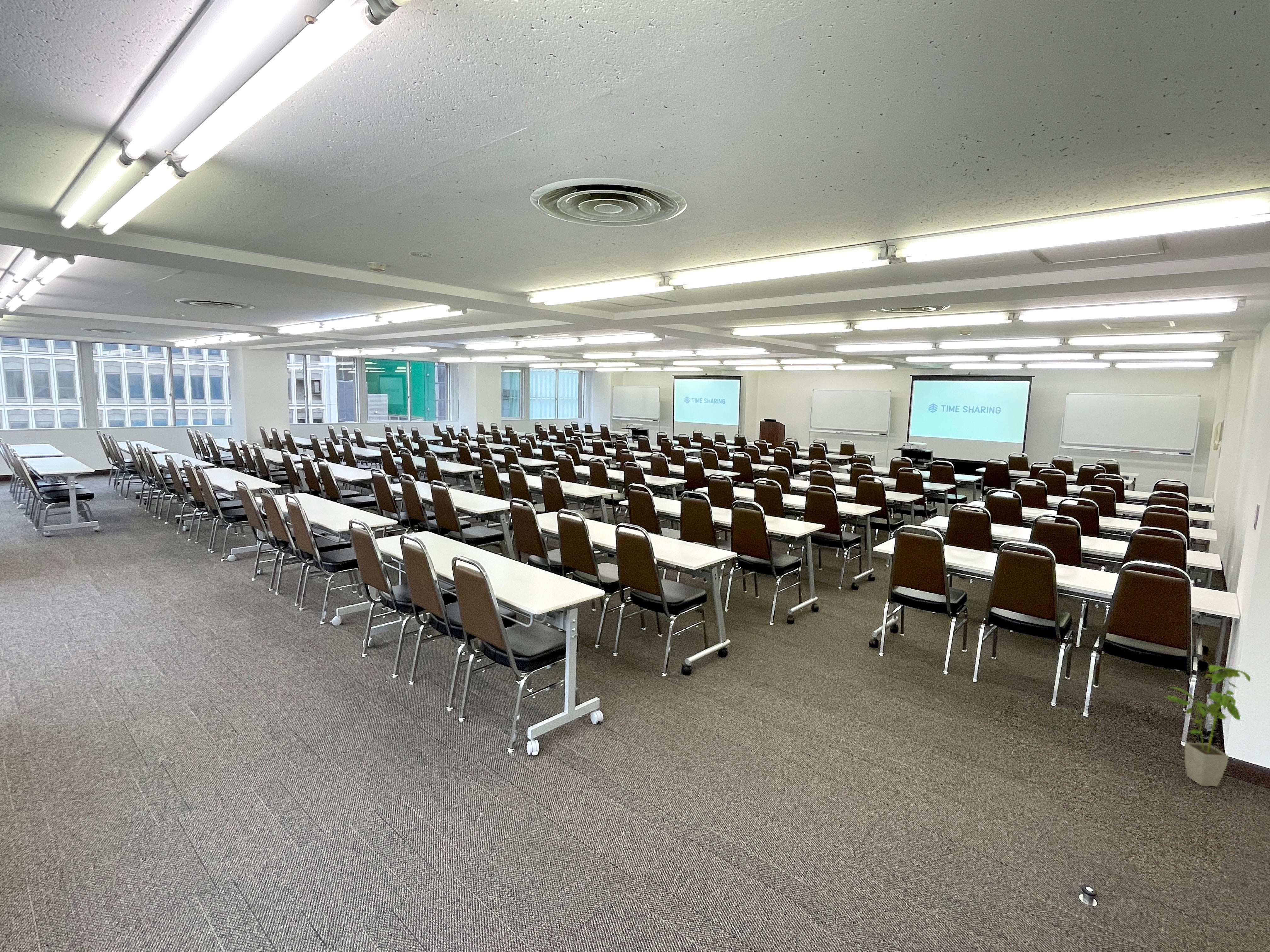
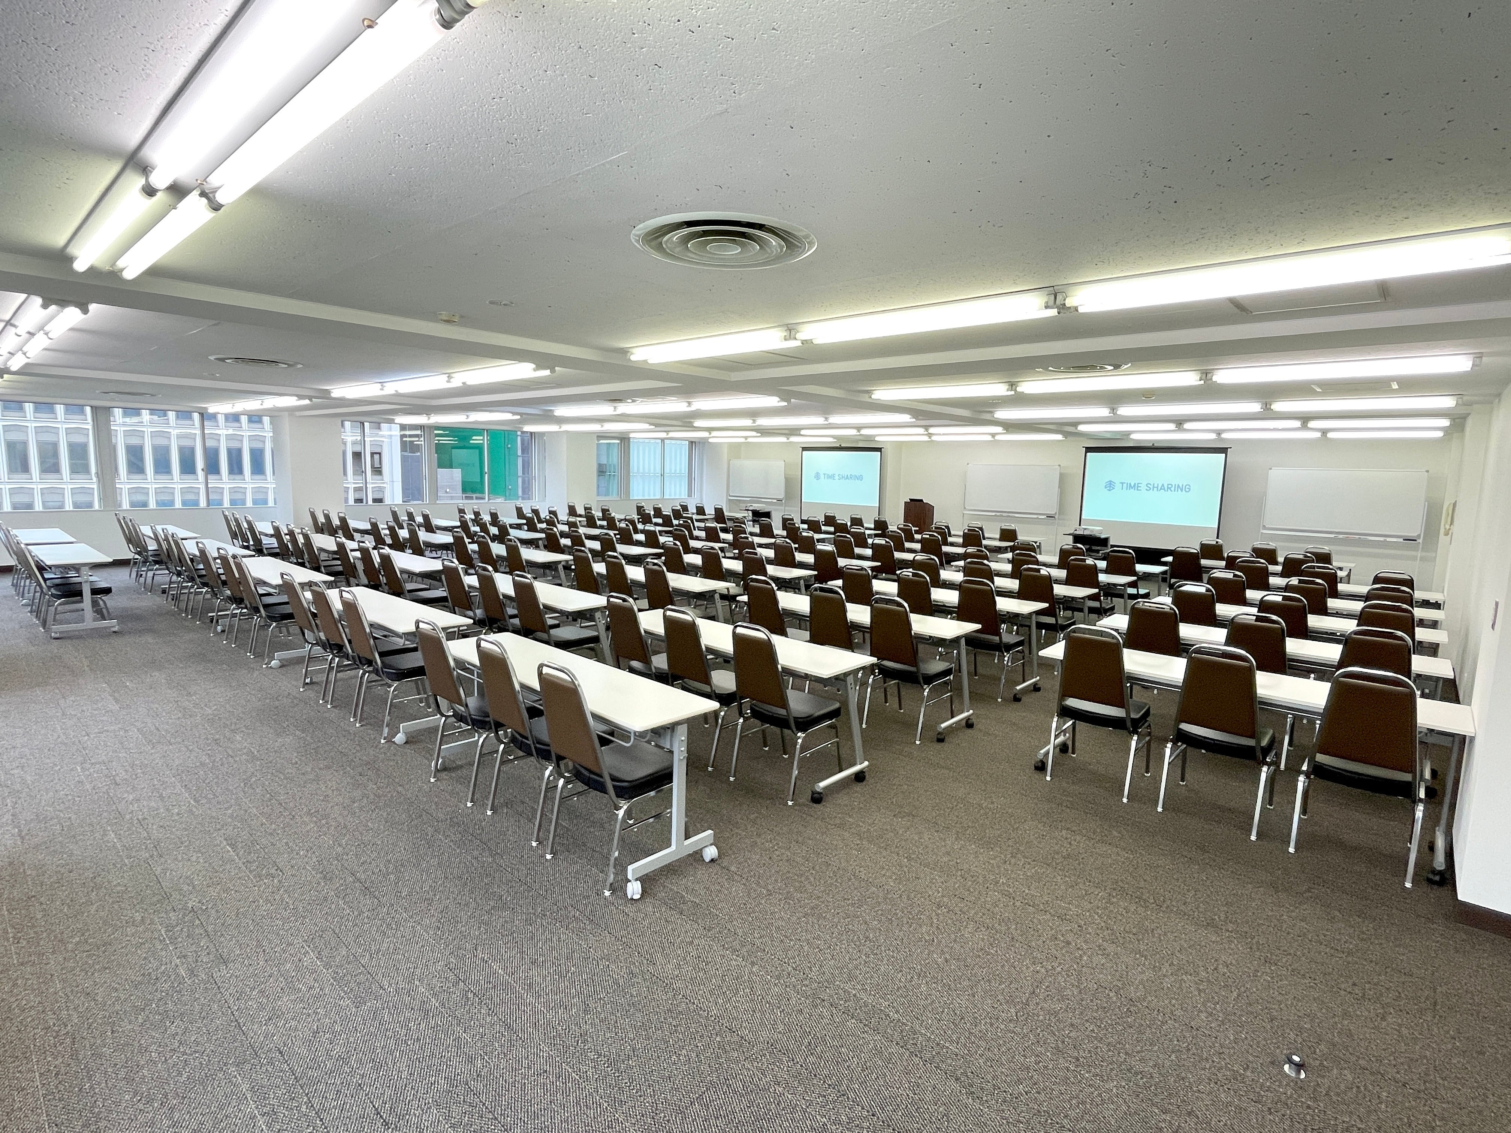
- house plant (1204, 717)
